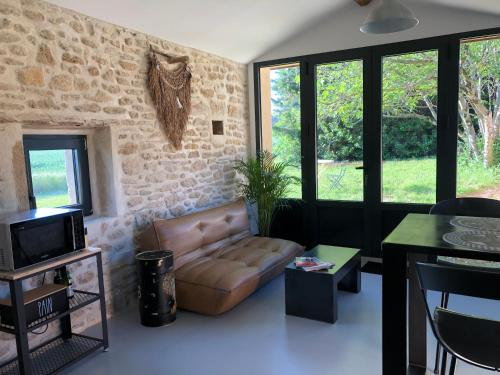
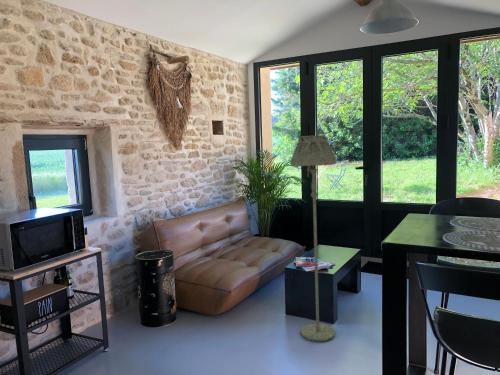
+ floor lamp (315, 236)
